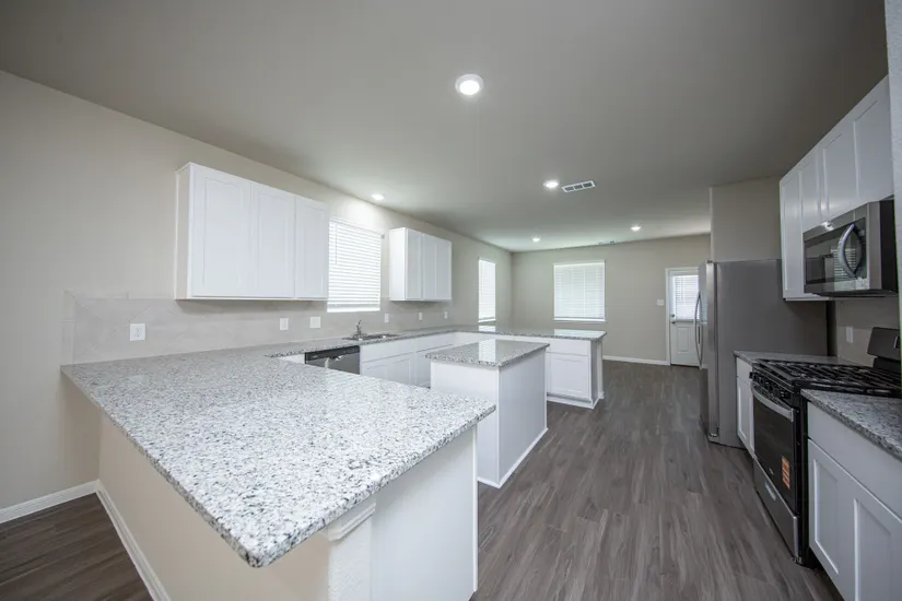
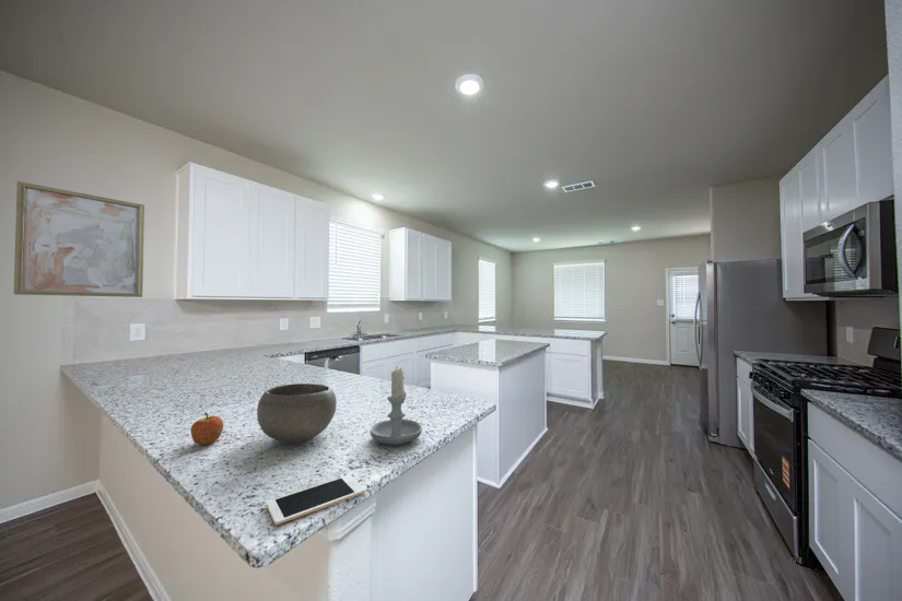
+ bowl (297, 413)
+ apple (207, 427)
+ wall art (85, 245)
+ candle (396, 402)
+ cell phone (317, 496)
